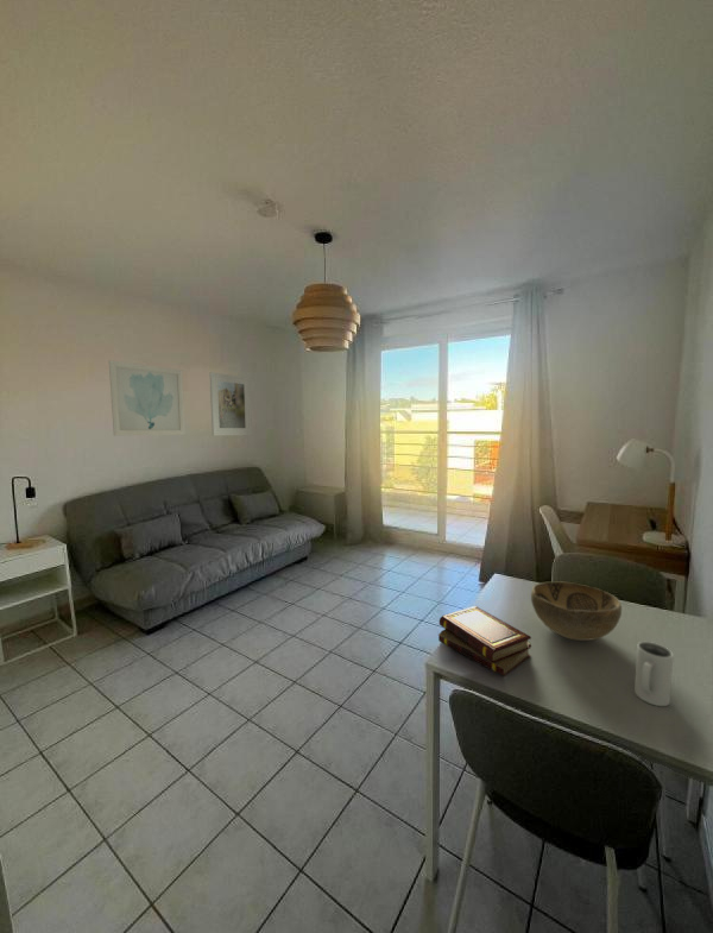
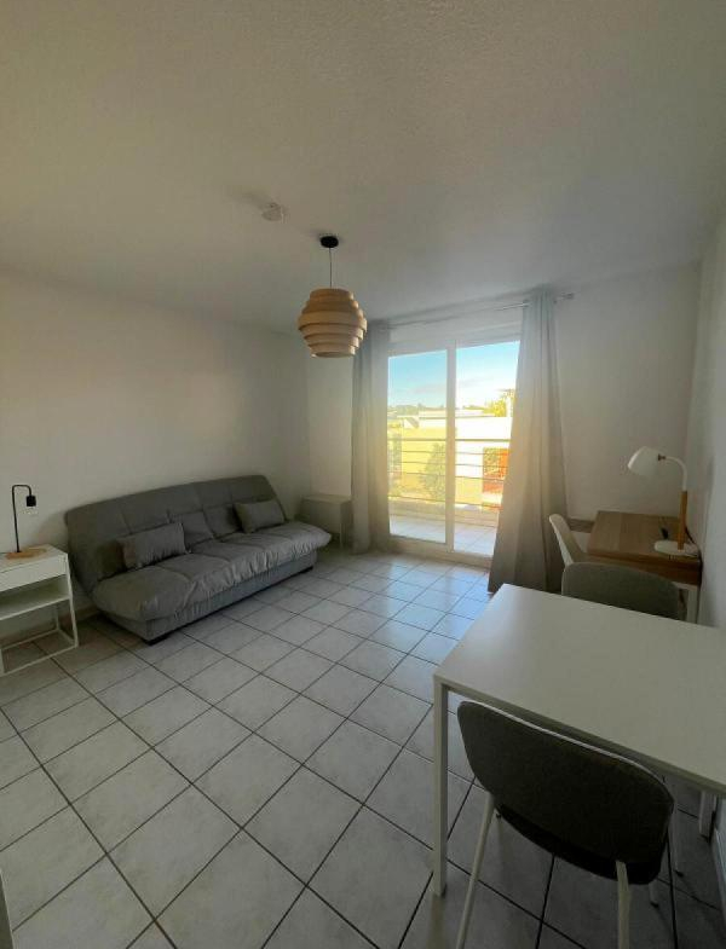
- wall art (150, 401)
- book set (484, 638)
- decorative bowl (573, 612)
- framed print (232, 405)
- mug (651, 675)
